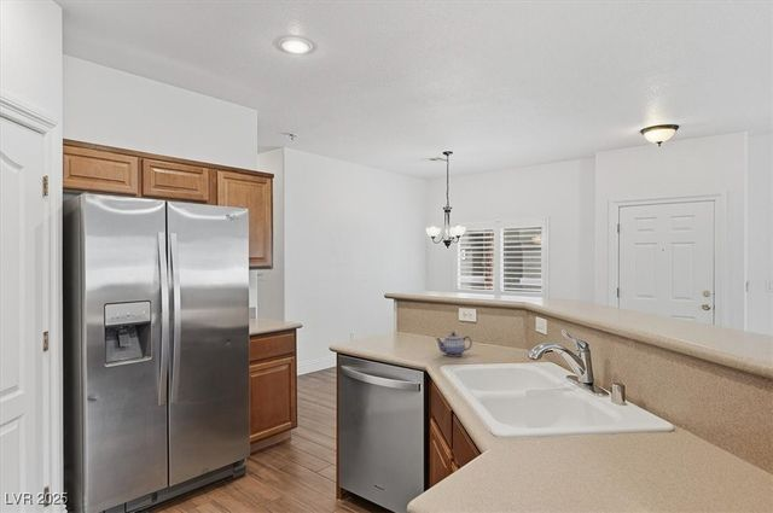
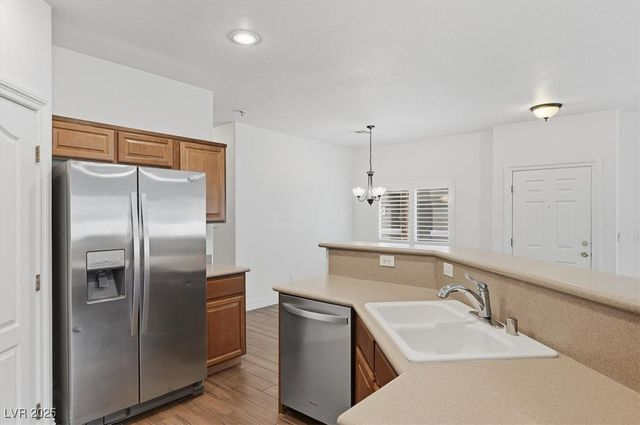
- teapot (453, 343)
